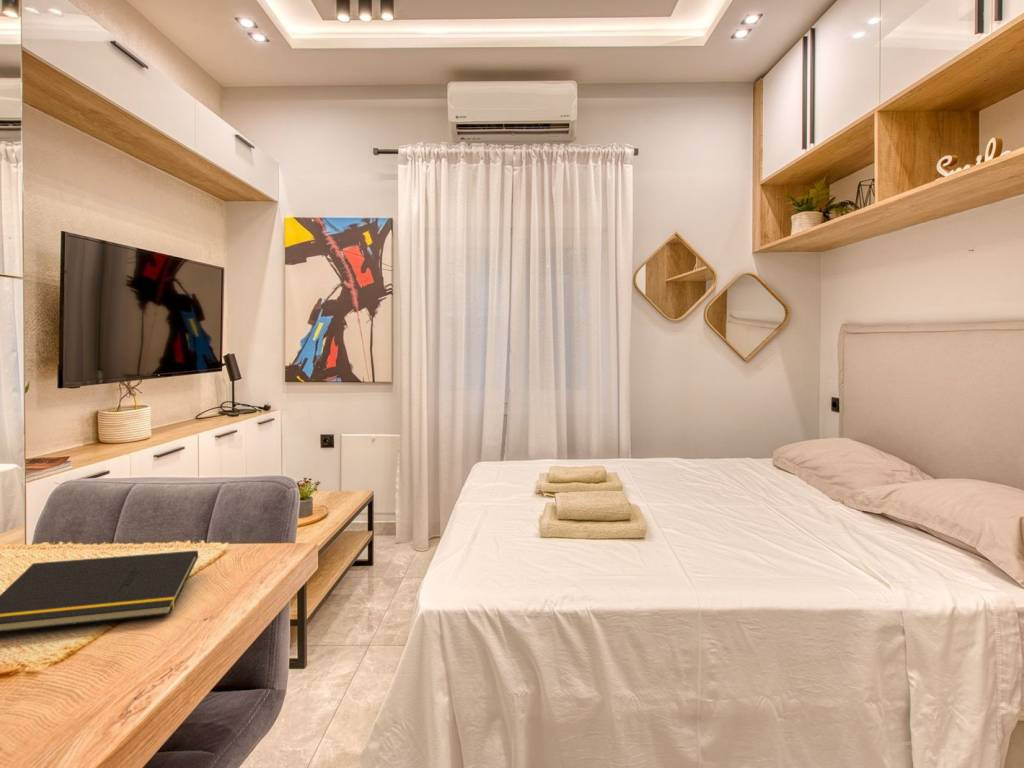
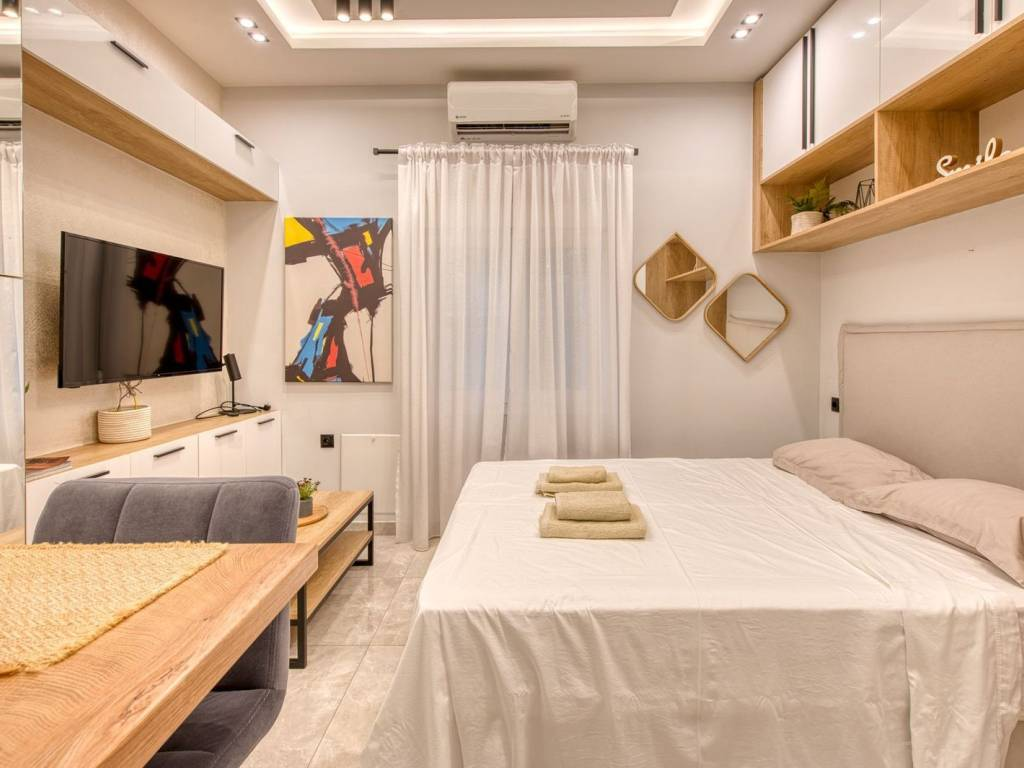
- notepad (98, 587)
